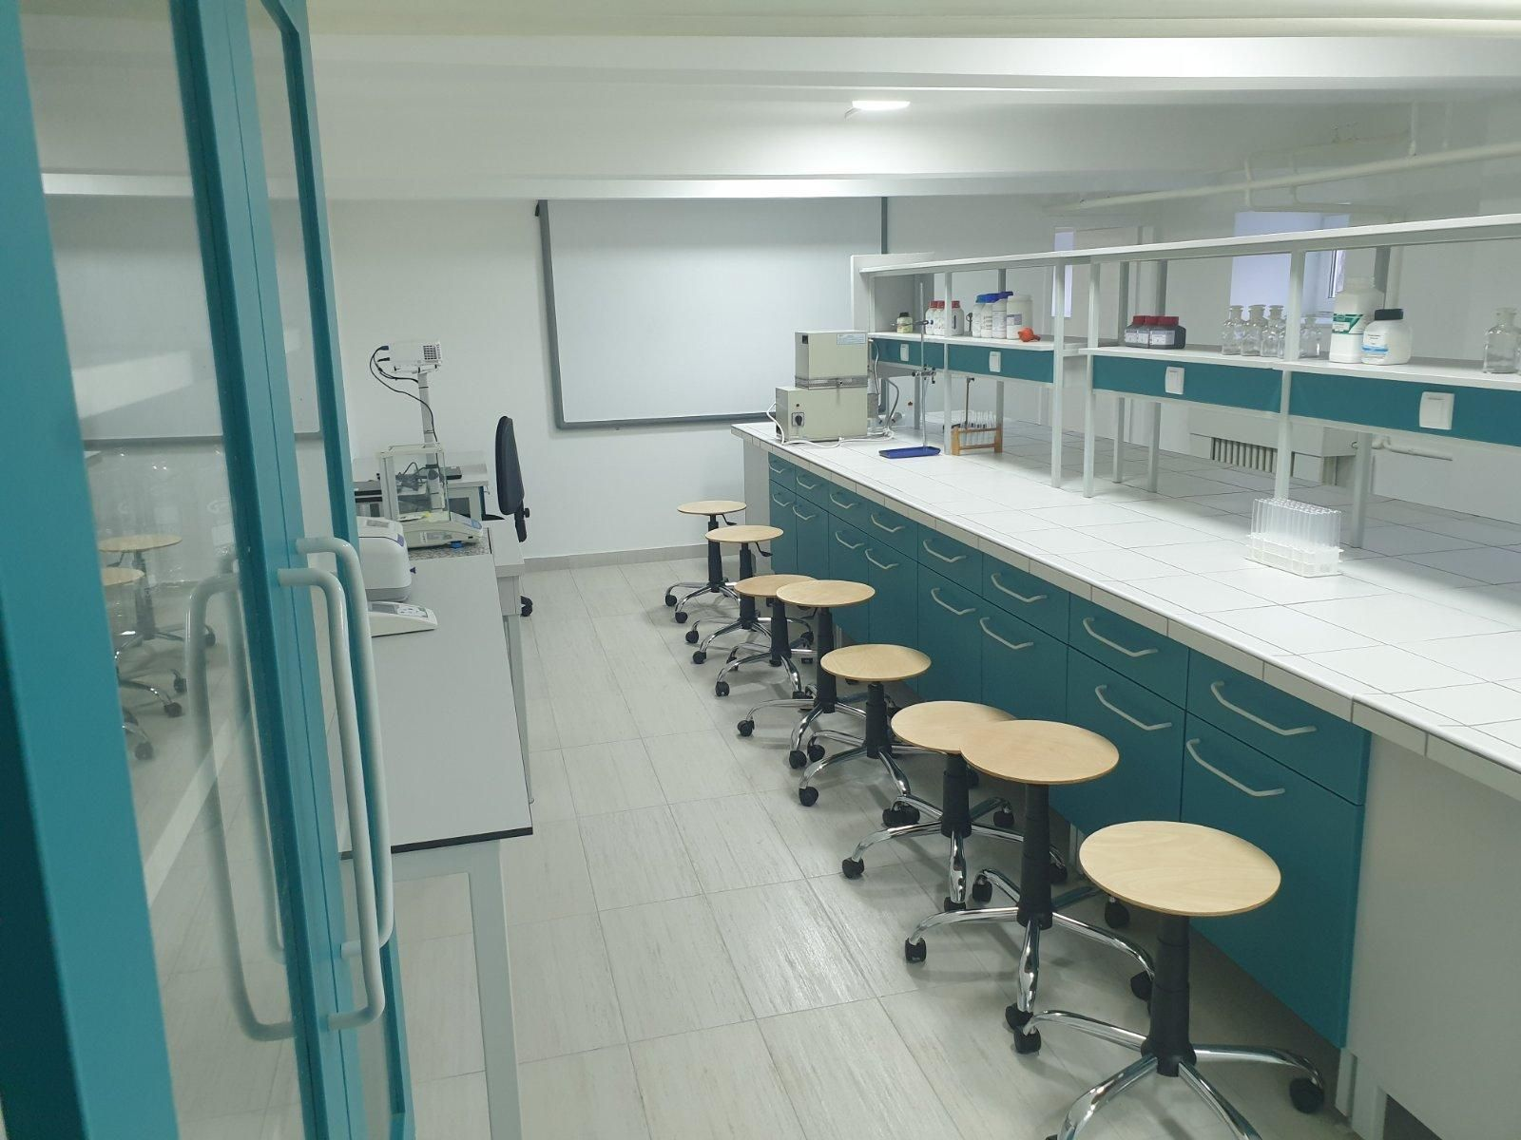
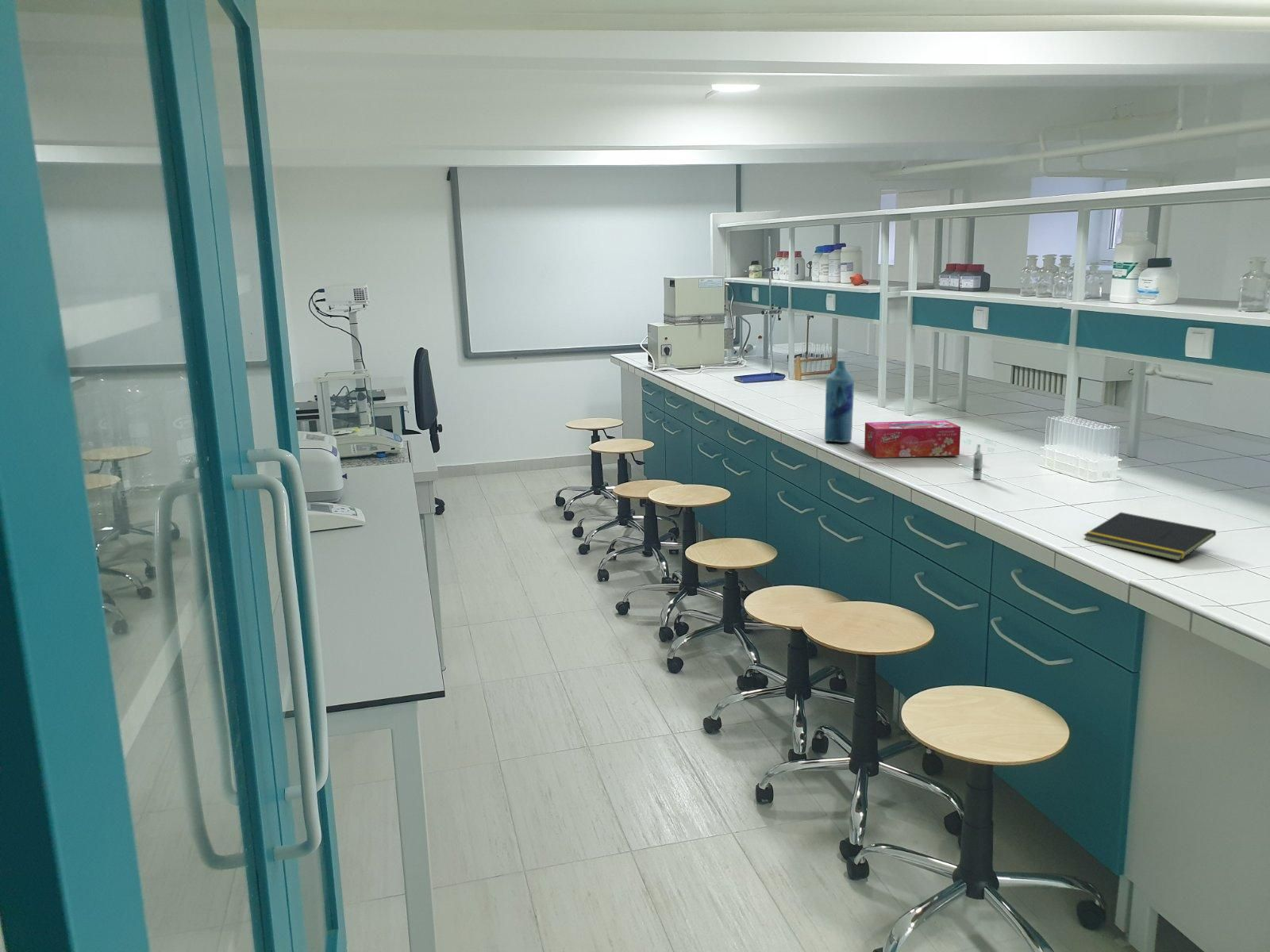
+ bottle (839, 401)
+ tissue box (911, 438)
+ notepad (1148, 535)
+ bottle (977, 458)
